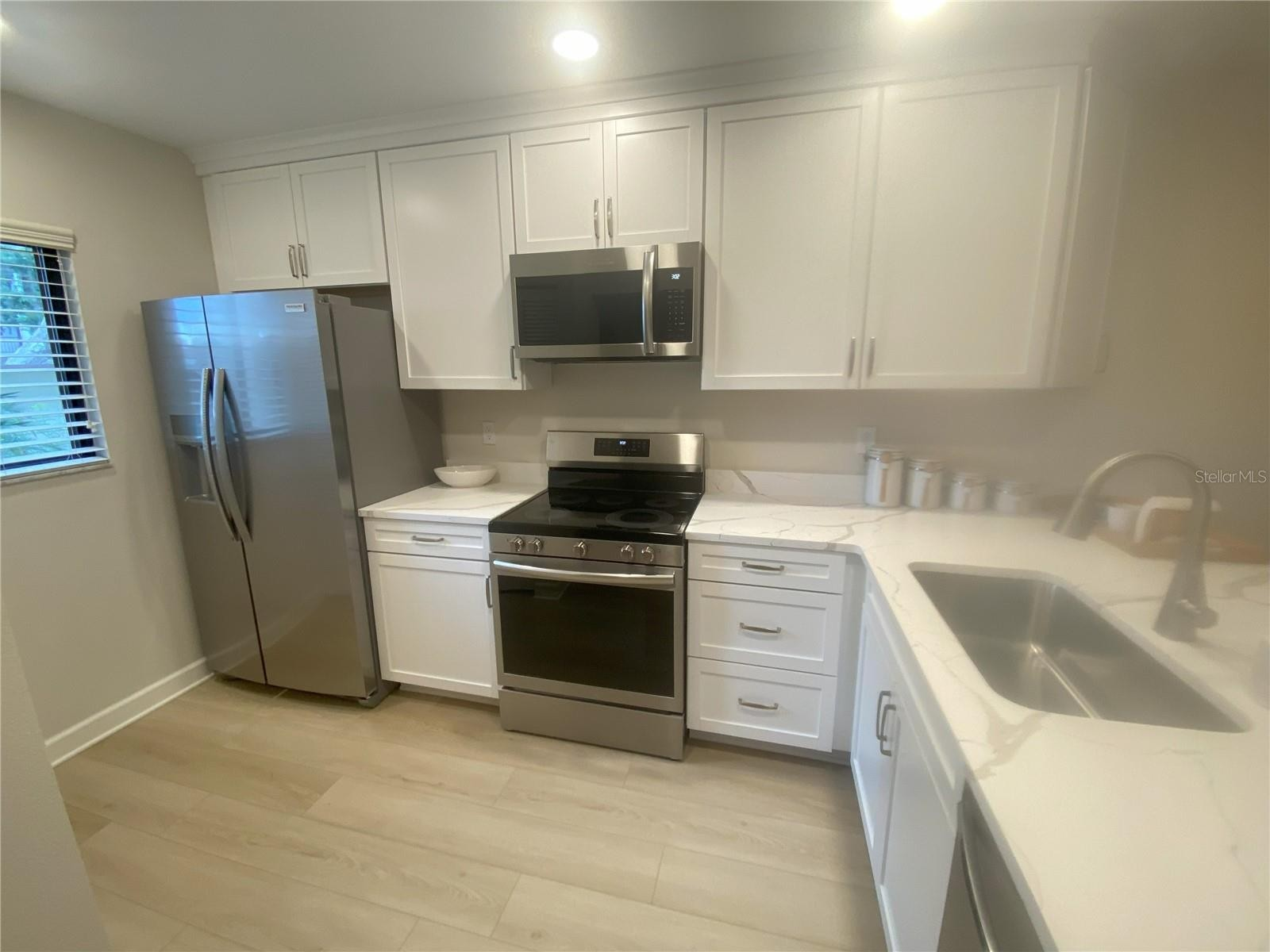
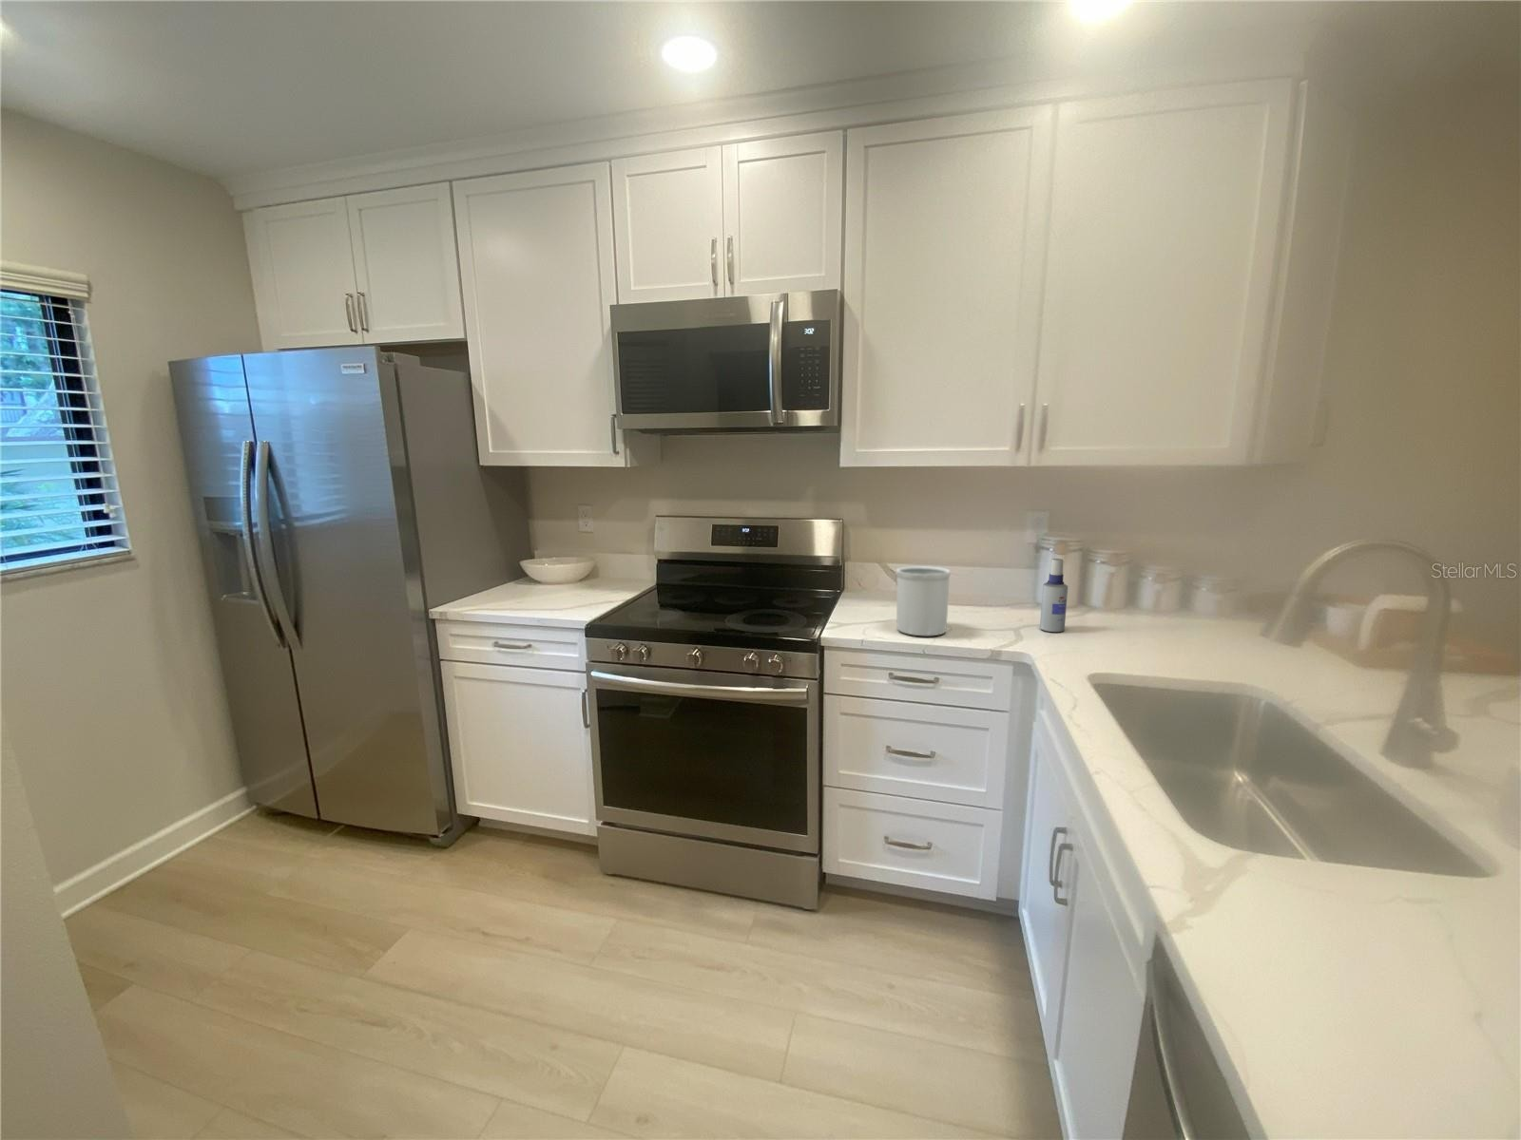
+ utensil holder (921, 600)
+ spray bottle (1054, 594)
